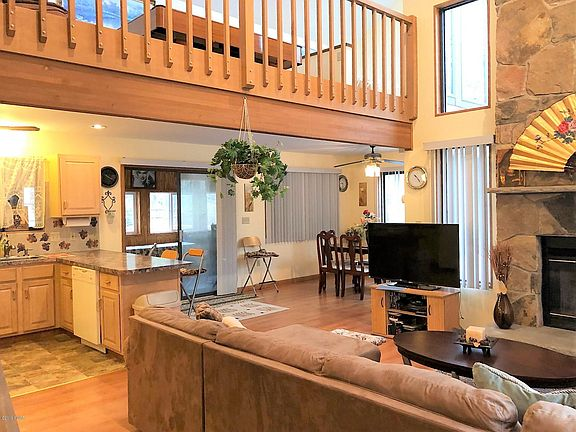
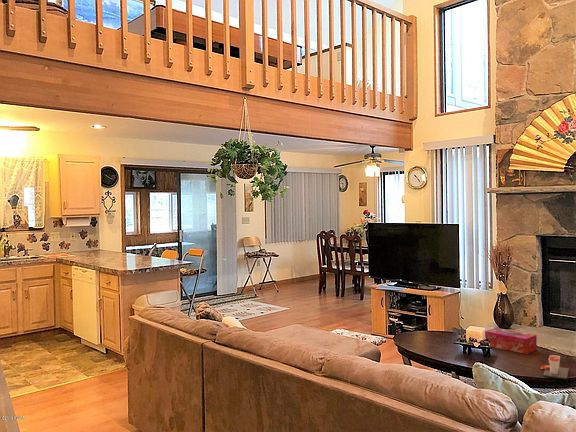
+ tissue box (510, 340)
+ cup (553, 364)
